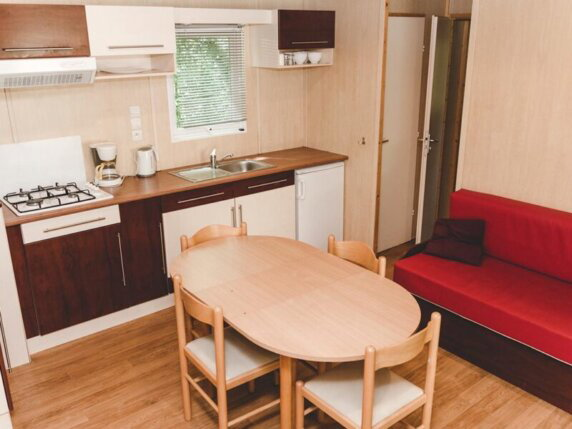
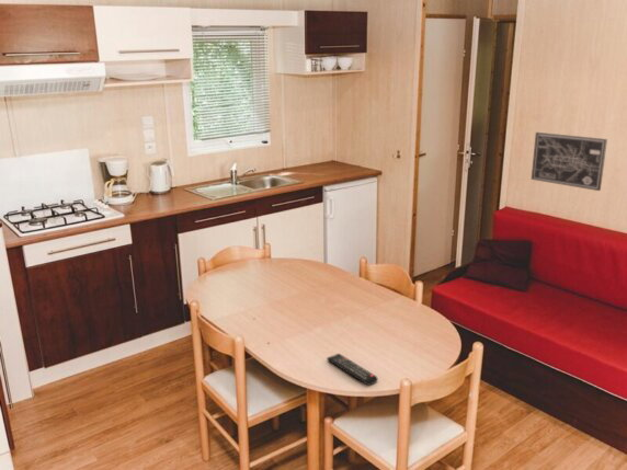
+ remote control (351, 368)
+ wall art (567, 160)
